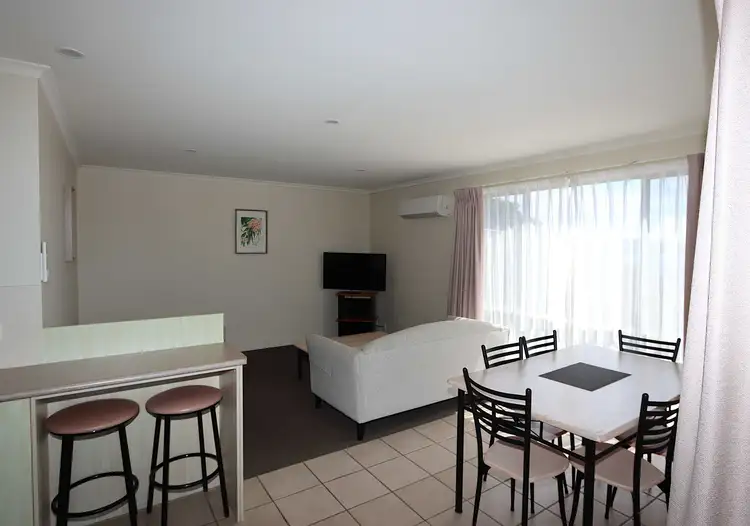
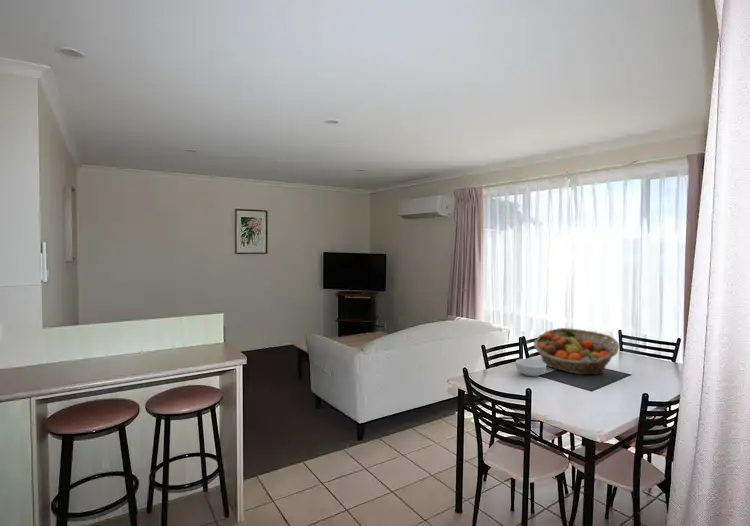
+ cereal bowl (530, 368)
+ fruit basket (574, 350)
